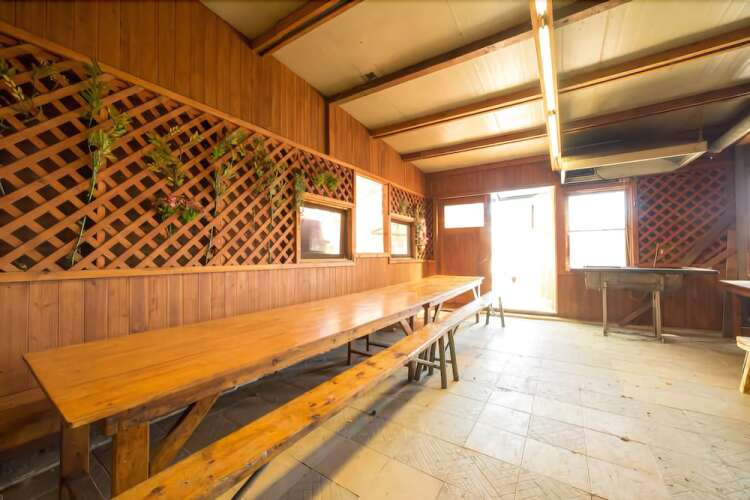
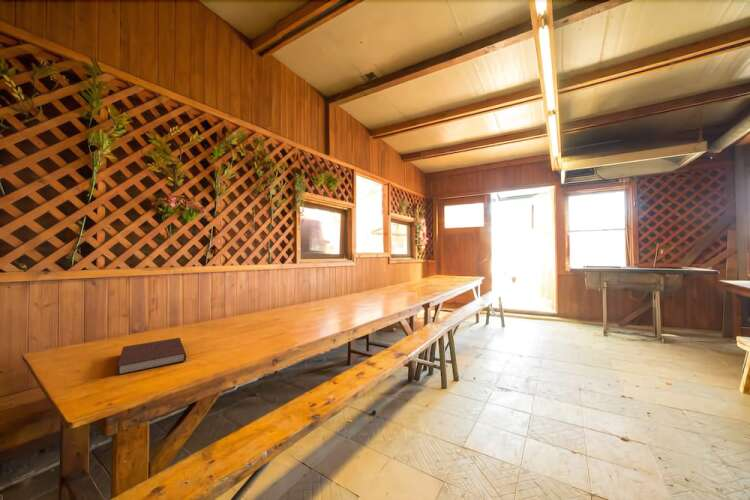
+ notebook (153, 353)
